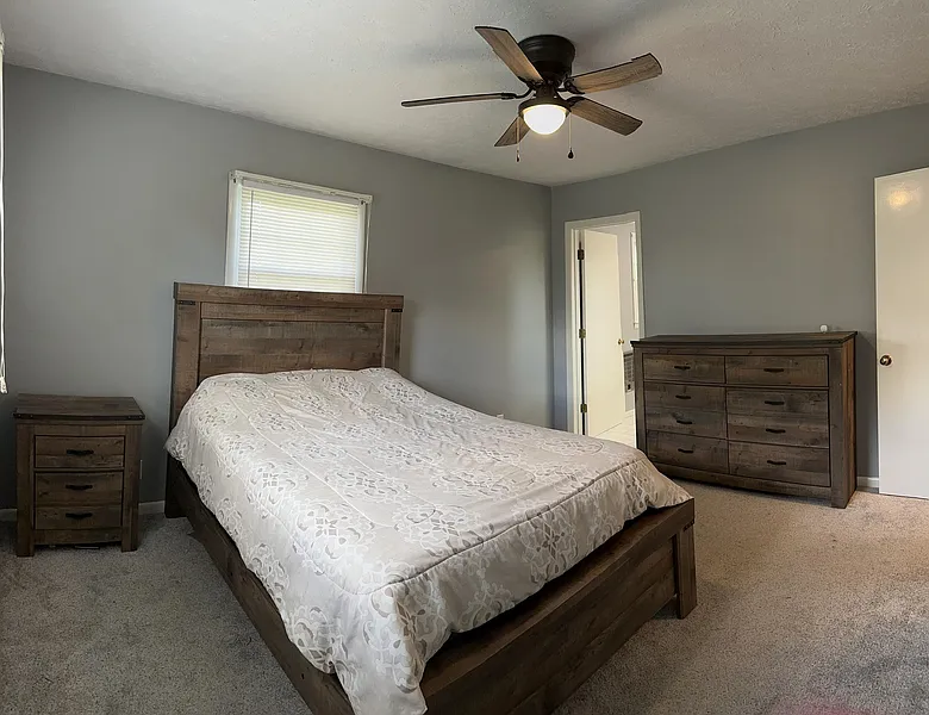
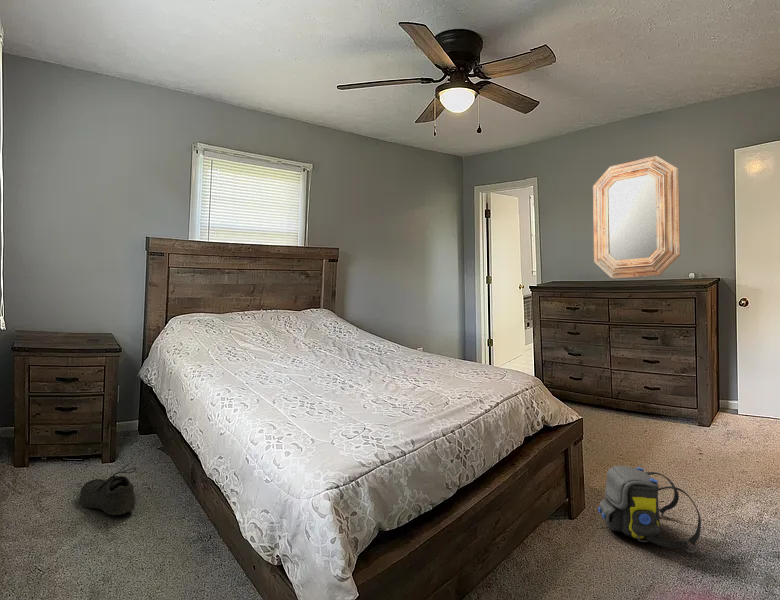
+ shoulder bag (644, 501)
+ home mirror (632, 218)
+ arctic (107, 484)
